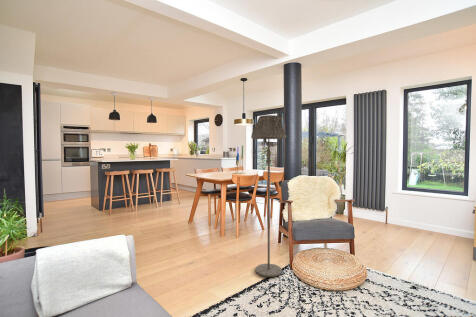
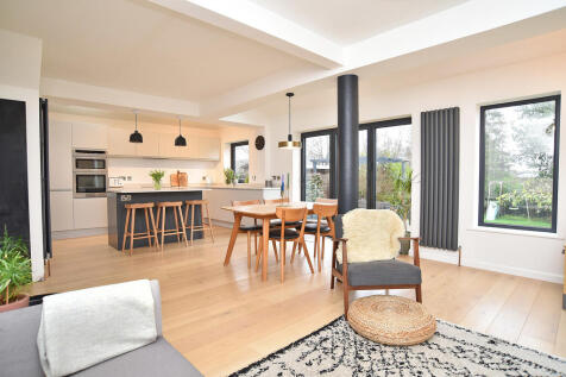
- floor lamp (268, 194)
